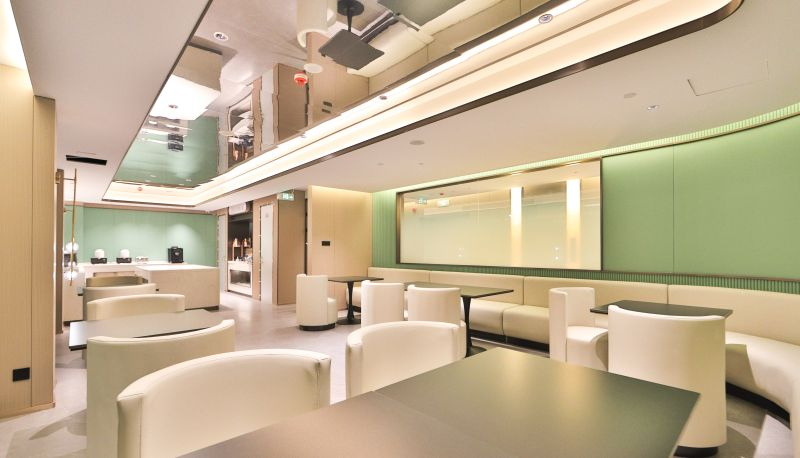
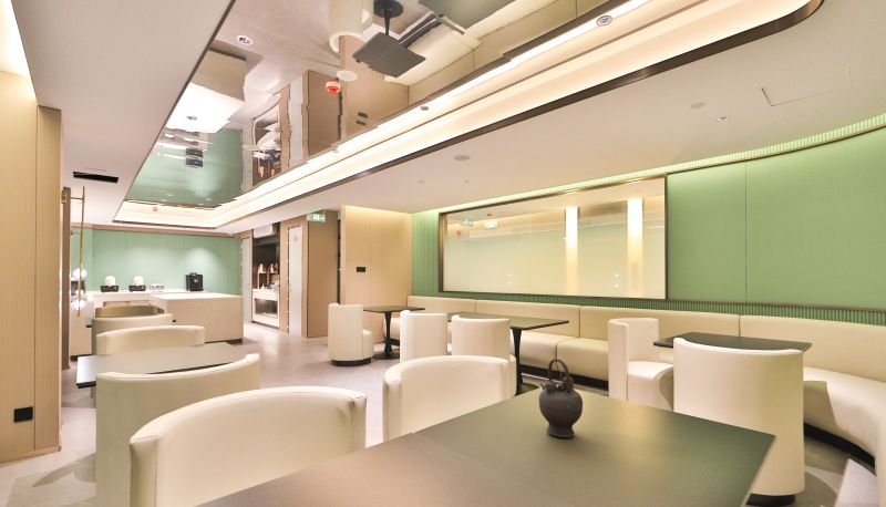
+ teapot (557, 394)
